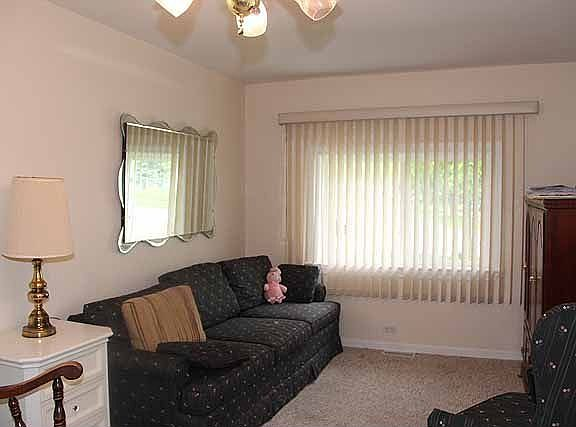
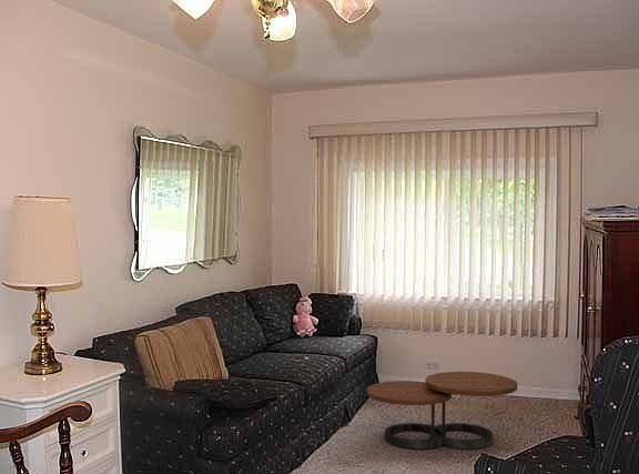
+ coffee table (443, 410)
